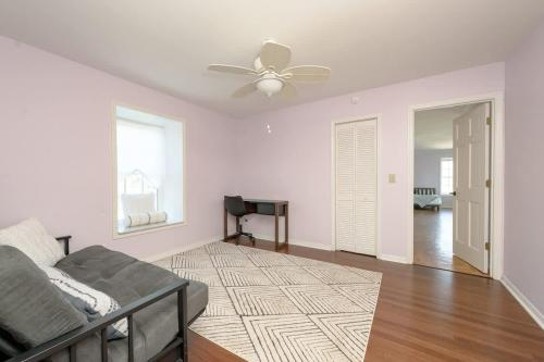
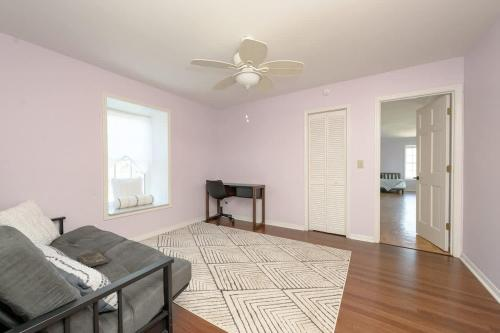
+ book (92, 258)
